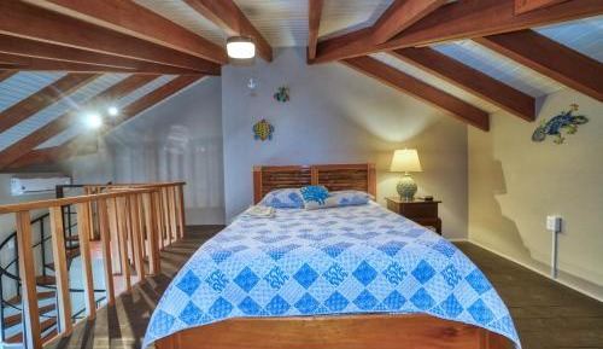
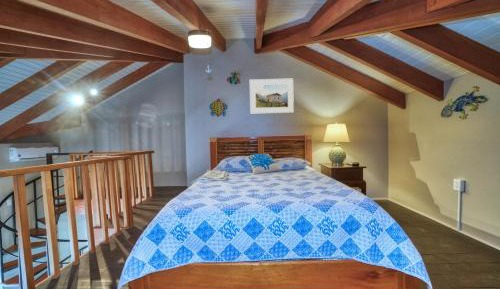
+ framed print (271, 96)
